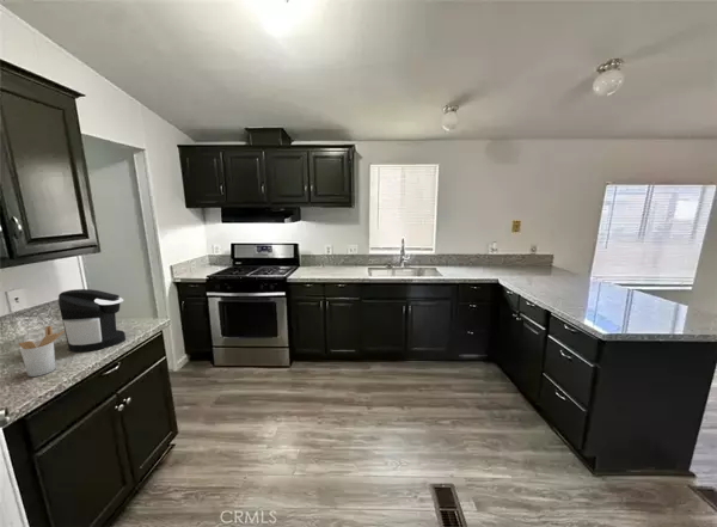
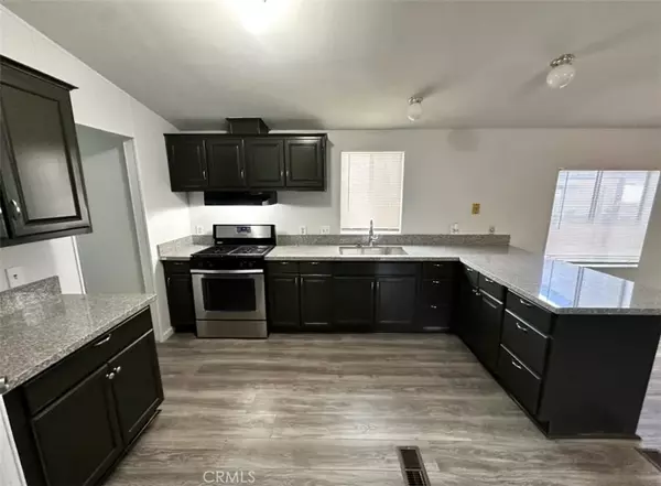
- coffee maker (96, 315)
- utensil holder (44, 350)
